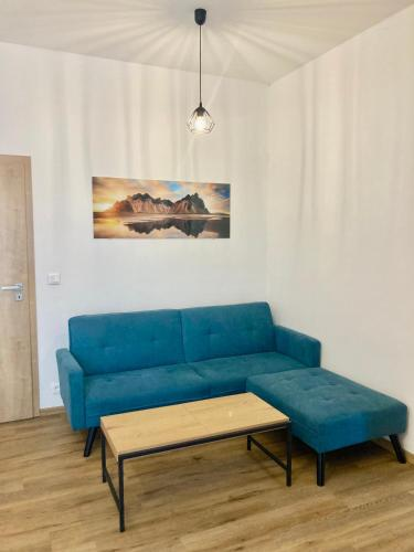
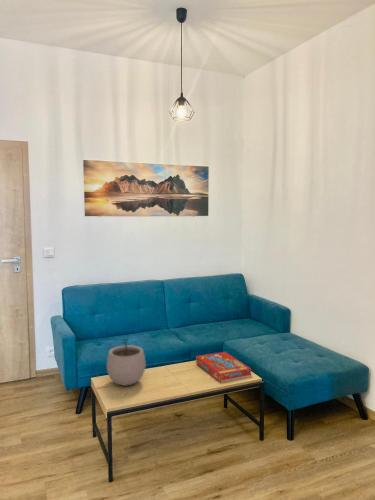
+ plant pot (126, 359)
+ snack box (222, 365)
